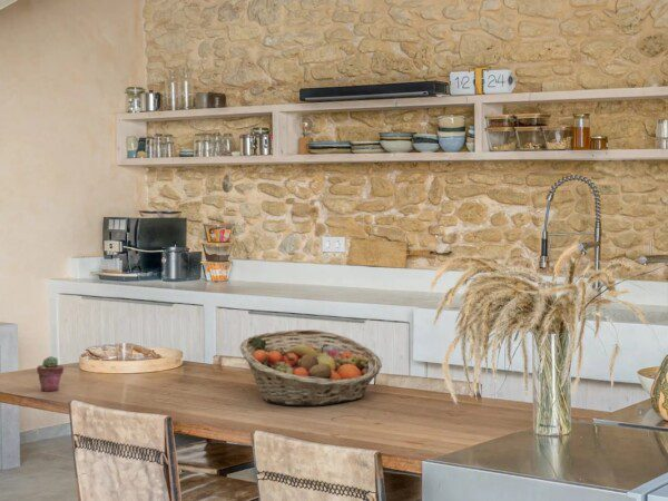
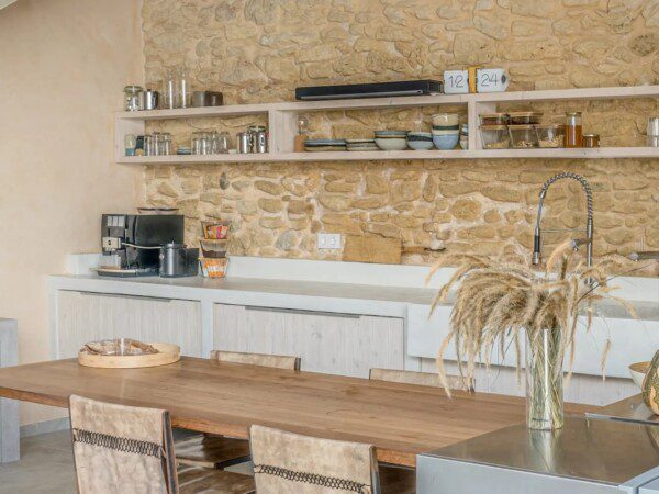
- fruit basket (311, 366)
- potted succulent (50, 373)
